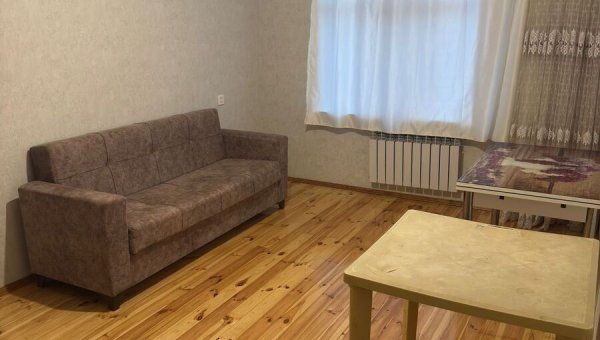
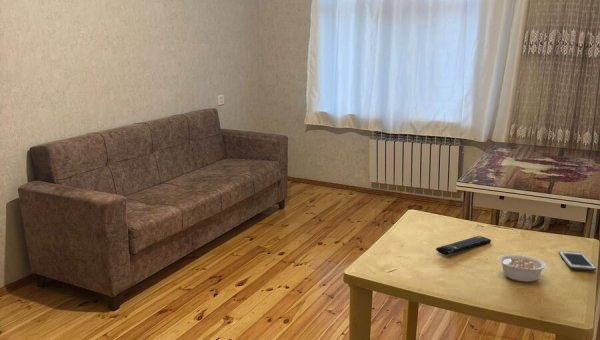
+ remote control (464, 245)
+ legume (523, 267)
+ cell phone (576, 260)
